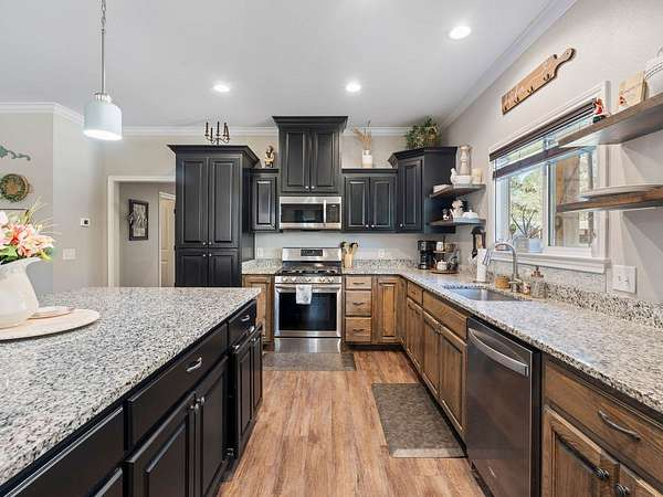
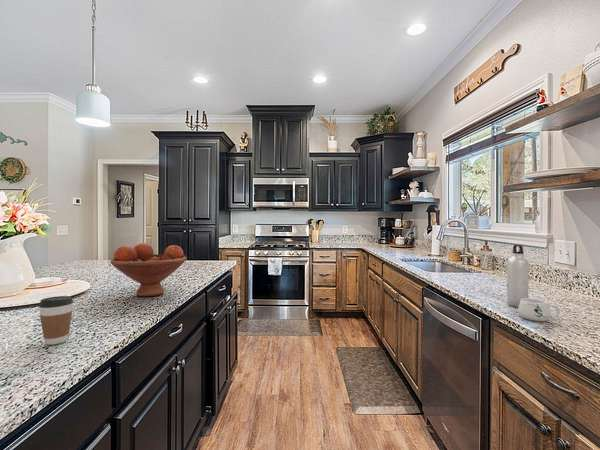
+ water bottle (517, 275)
+ coffee cup (56, 319)
+ fruit bowl (150, 269)
+ mug (538, 309)
